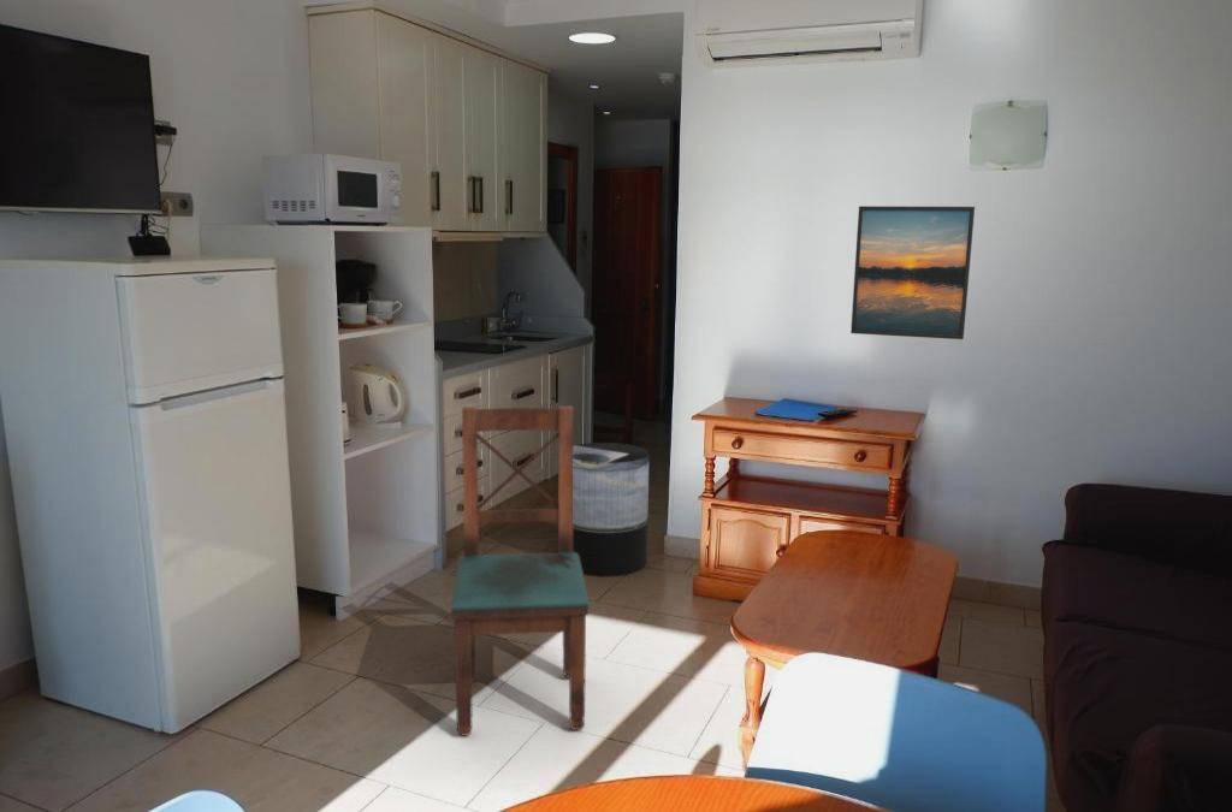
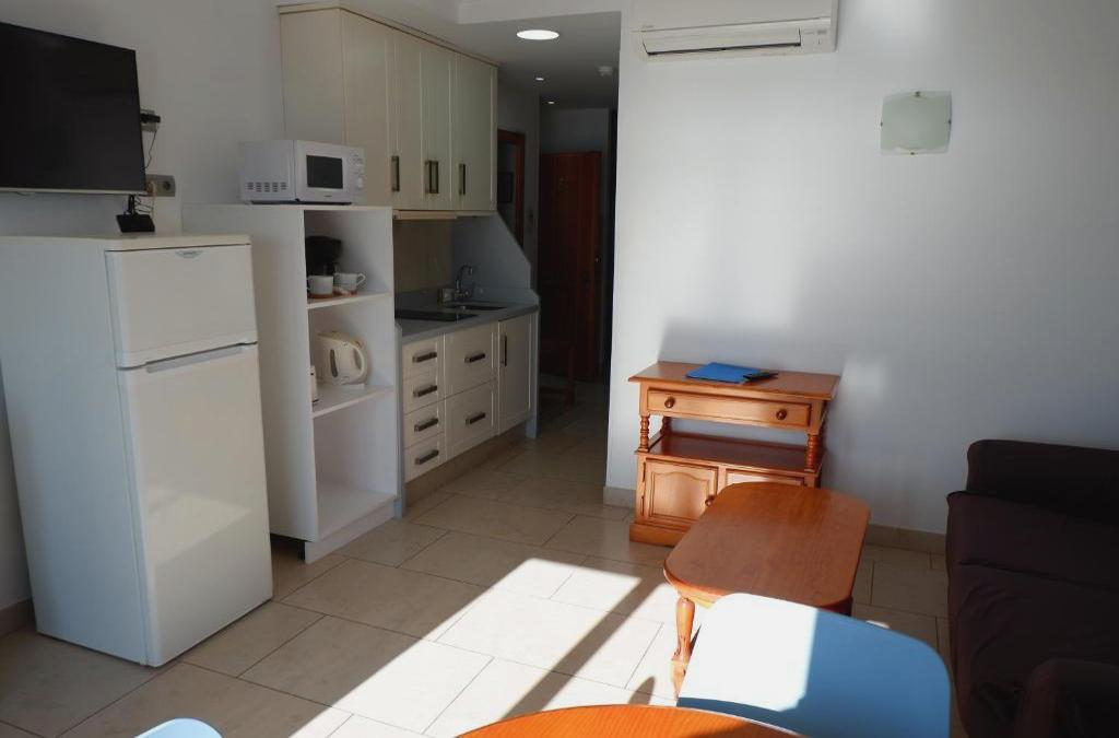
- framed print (911, 272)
- trash can (605, 506)
- dining chair (519, 565)
